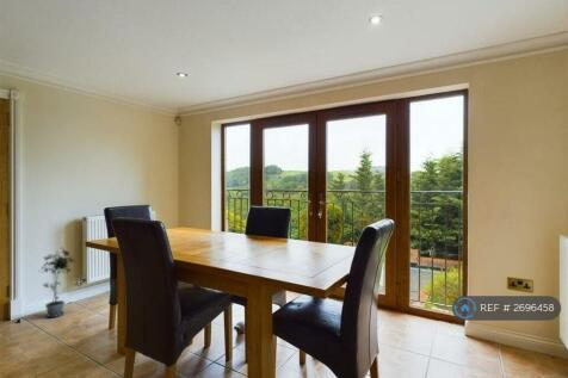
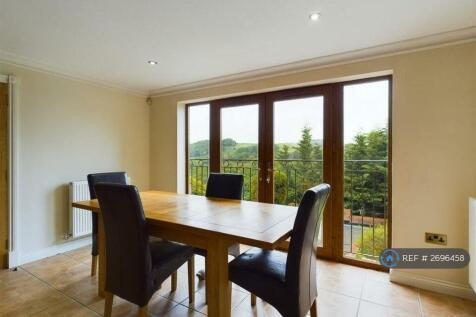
- potted plant (56, 281)
